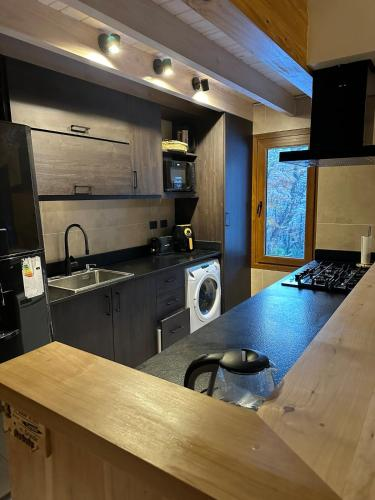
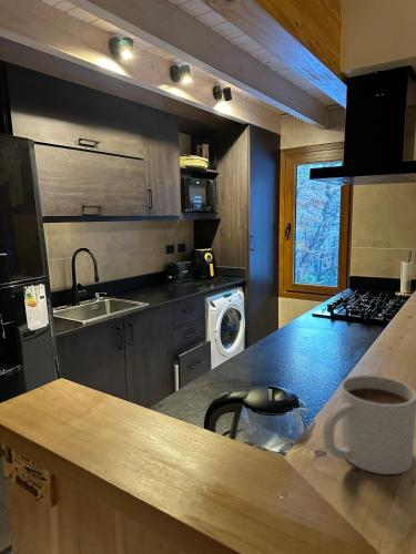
+ mug (364, 424)
